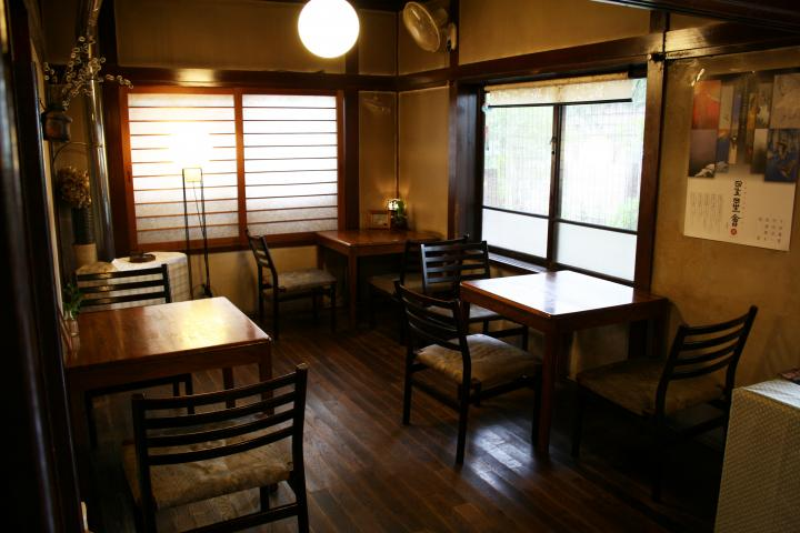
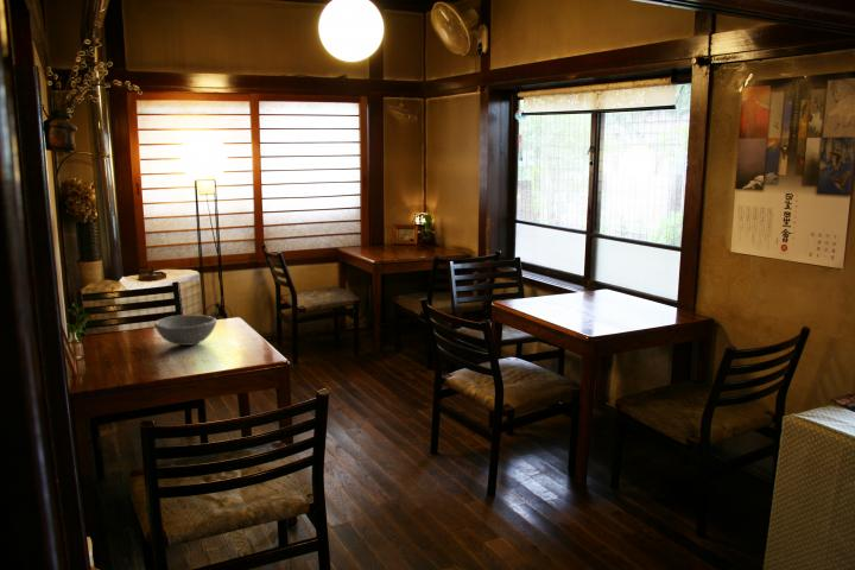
+ bowl (185, 331)
